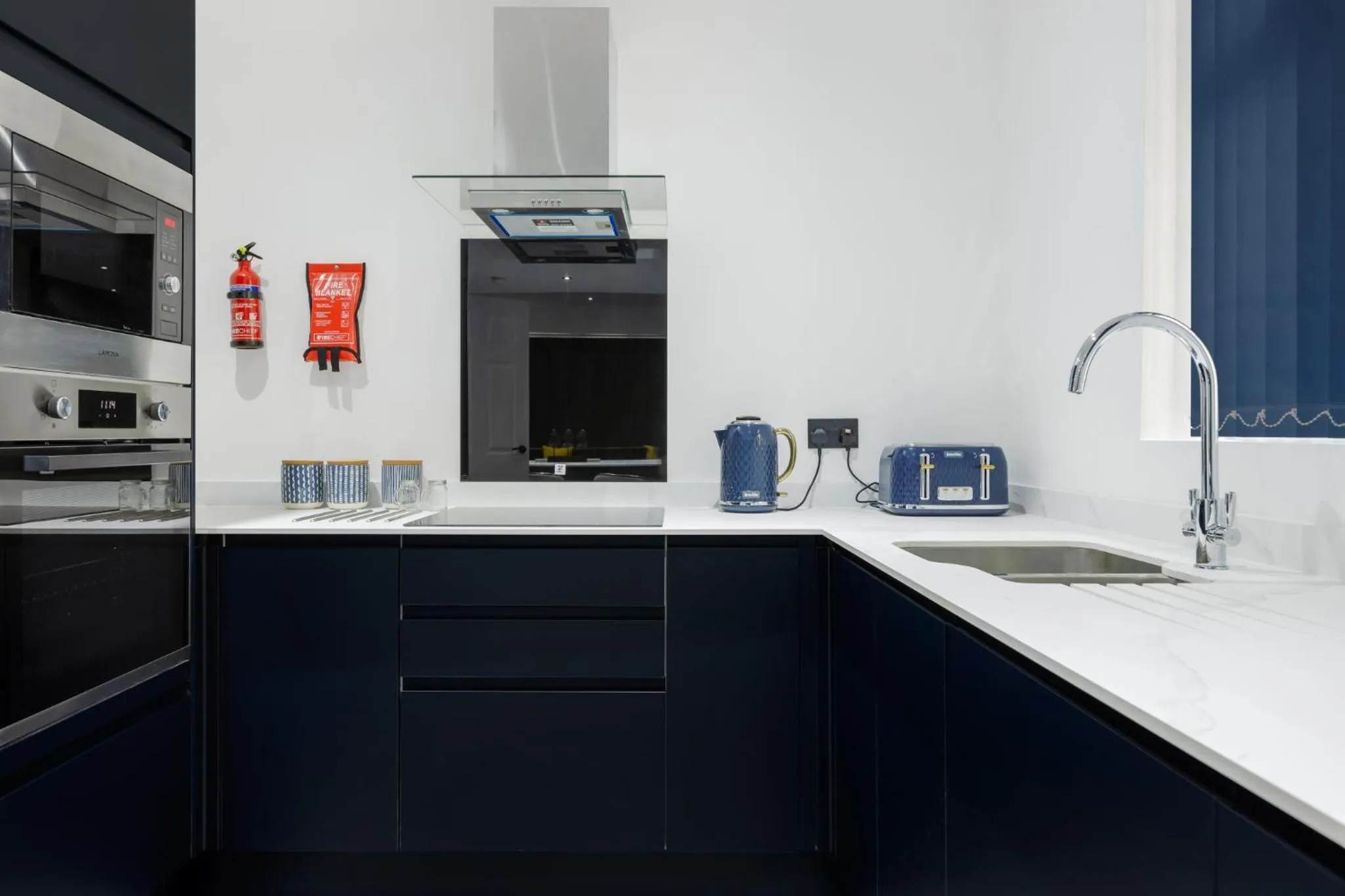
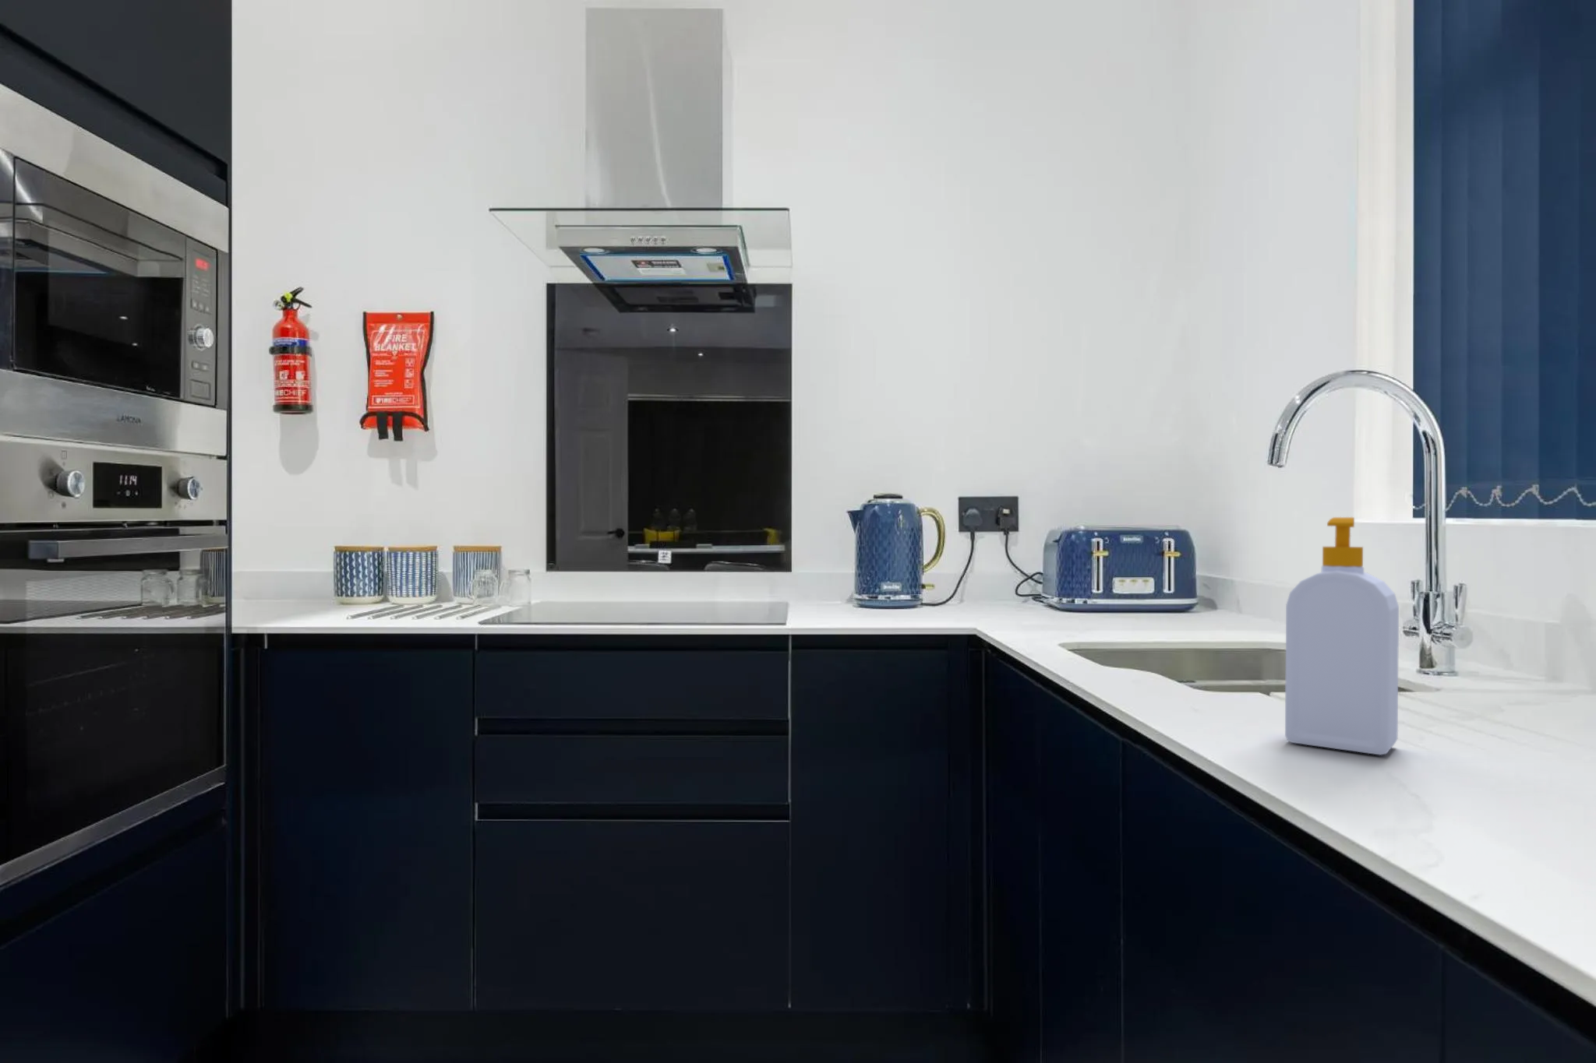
+ soap bottle (1342, 630)
